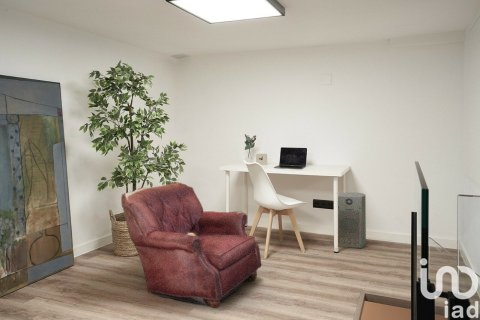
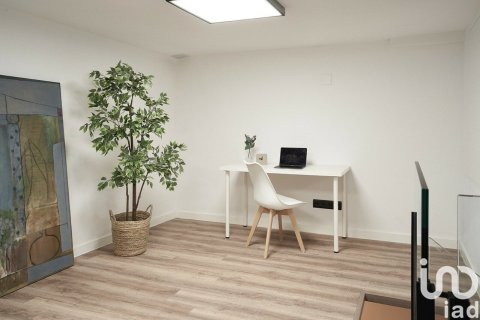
- fan (350, 218)
- armchair (190, 235)
